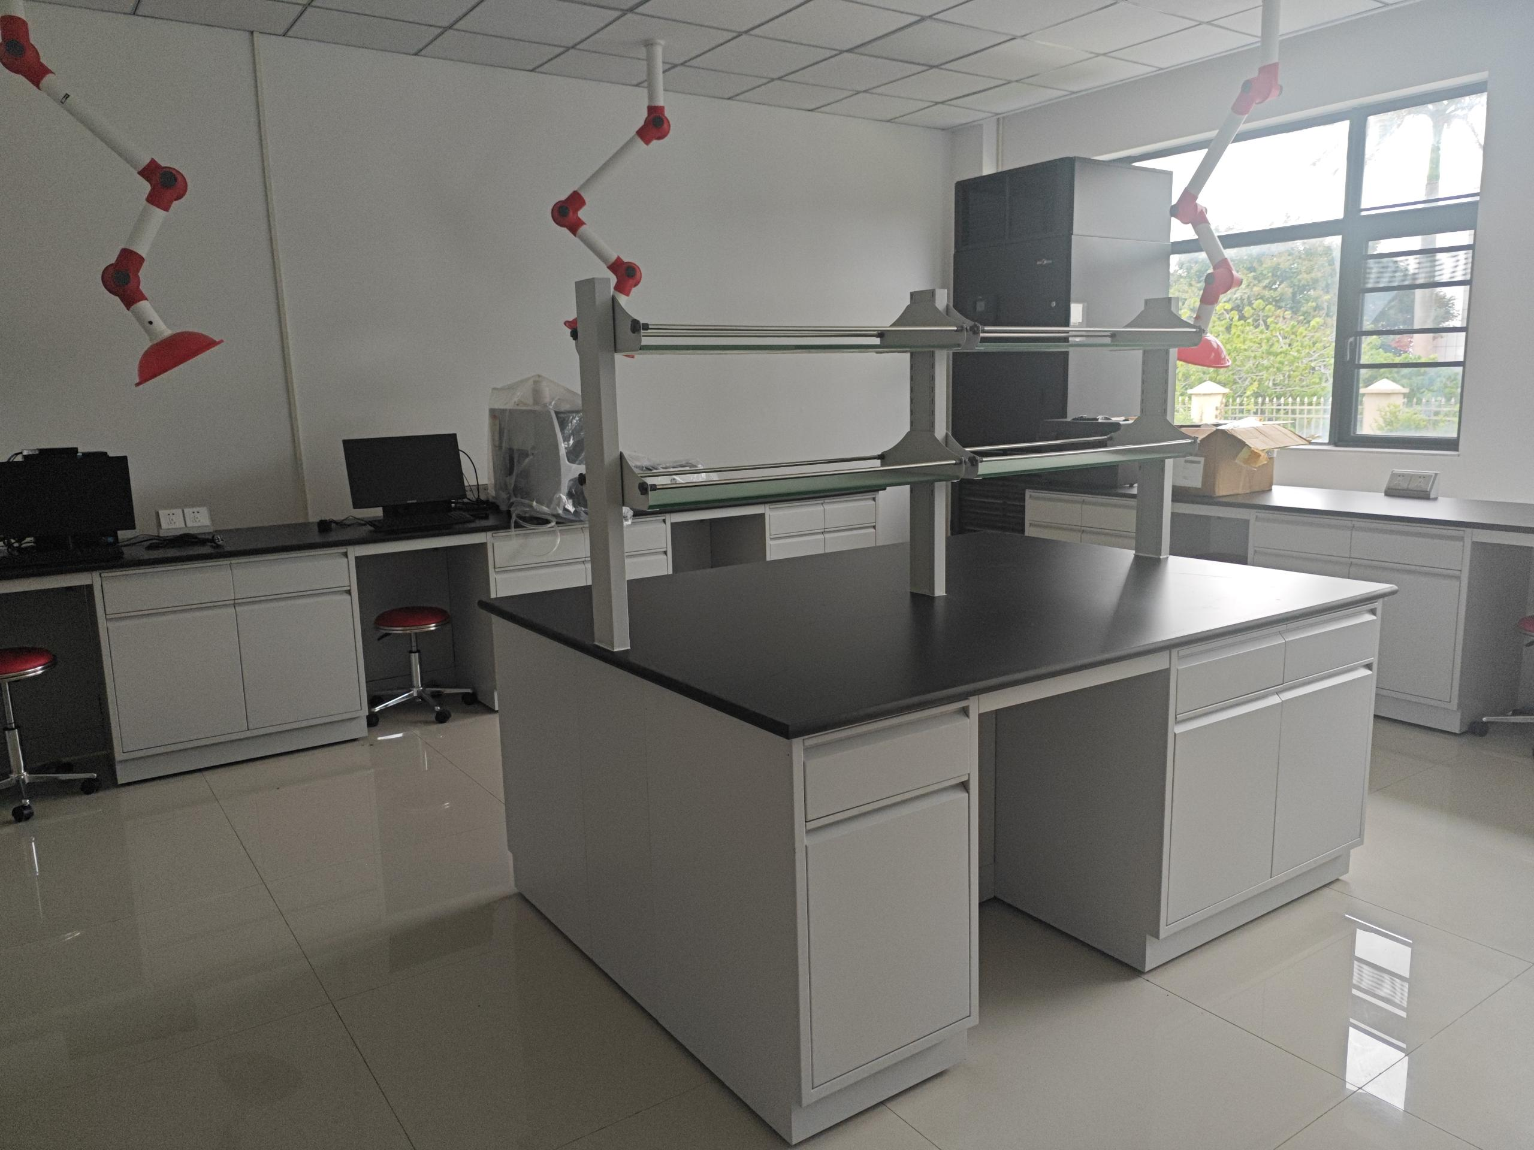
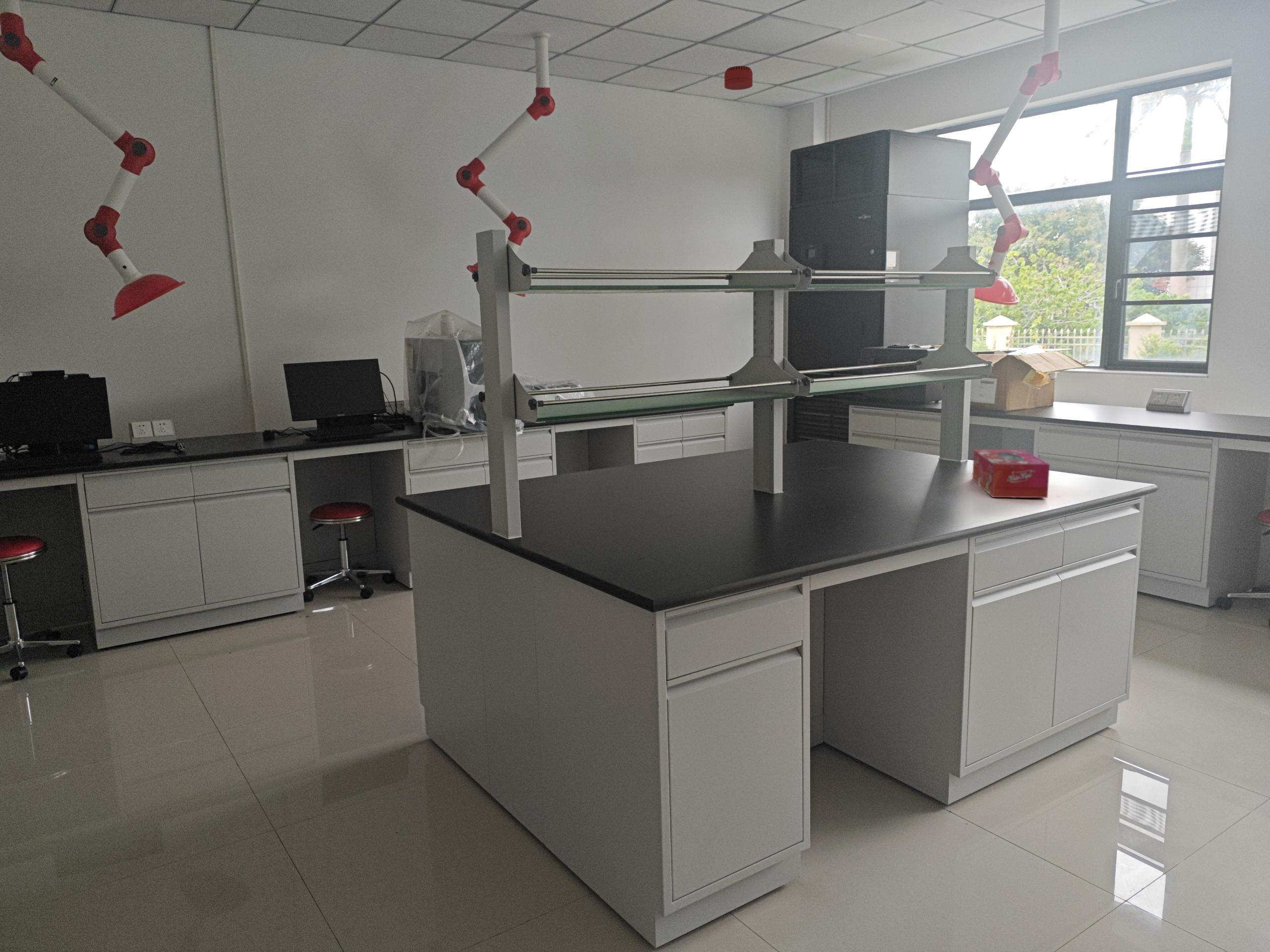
+ tissue box (1009, 472)
+ smoke detector (738, 77)
